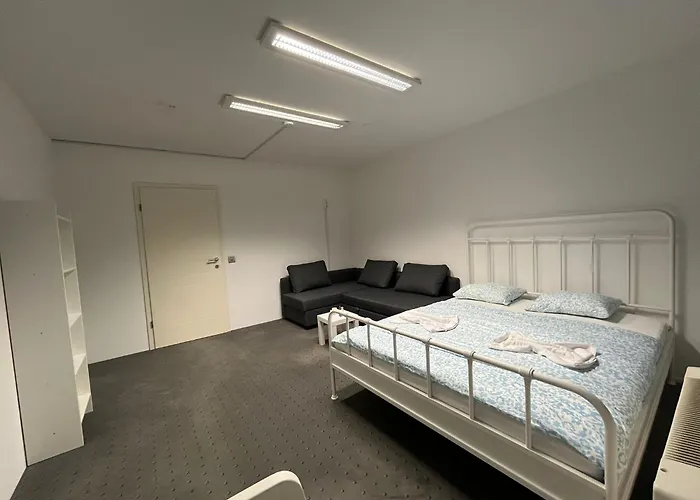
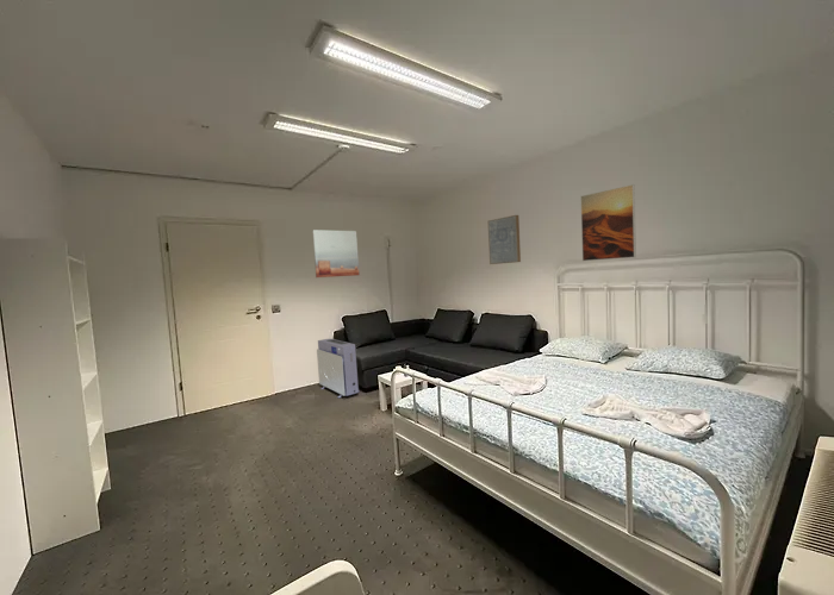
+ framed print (606, 225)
+ air purifier (337, 365)
+ wall art (503, 240)
+ wall art (336, 253)
